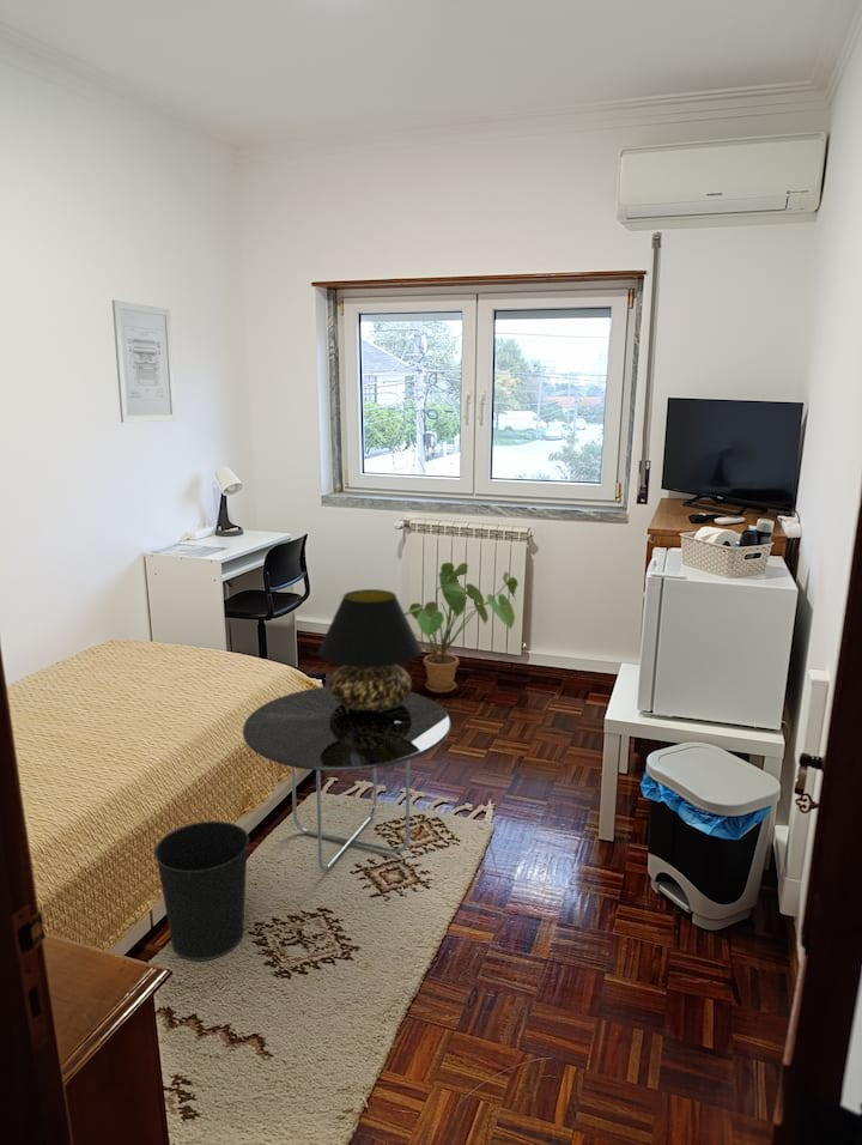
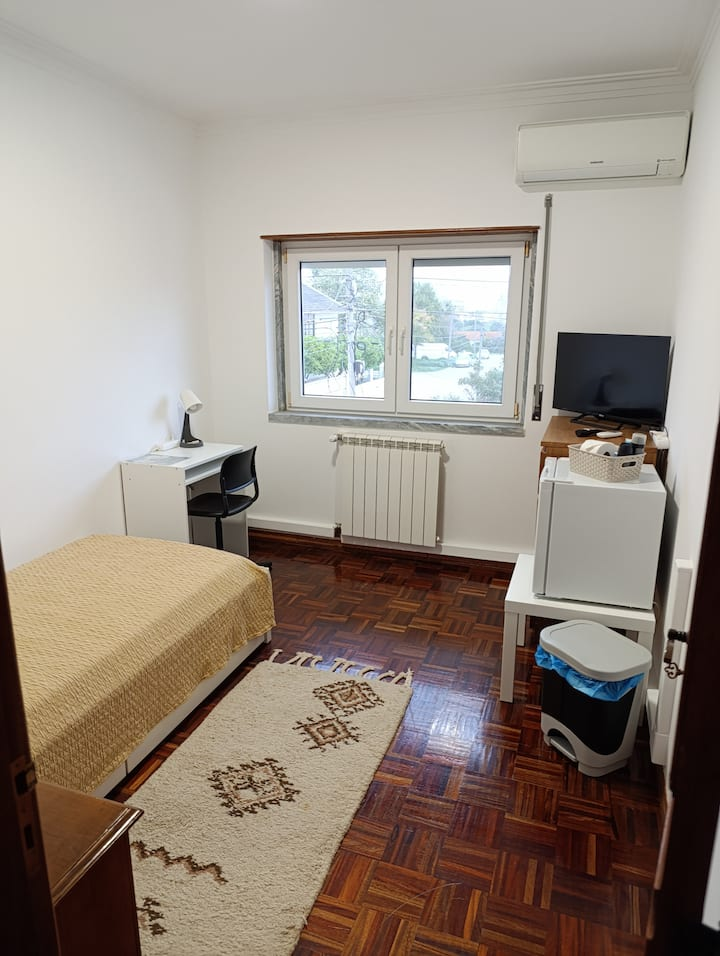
- wastebasket (205, 891)
- house plant (453, 624)
- wall art (146, 364)
- table lamp (370, 649)
- side table (348, 770)
